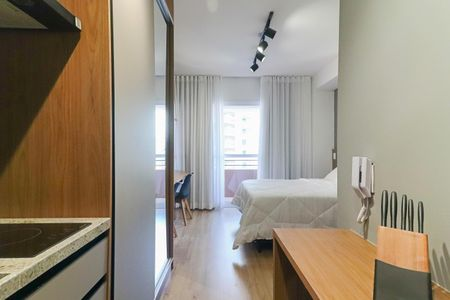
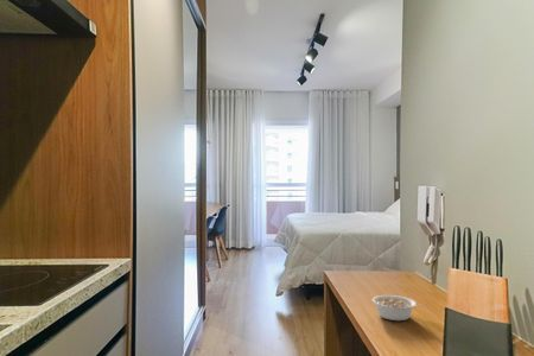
+ legume (395, 306)
